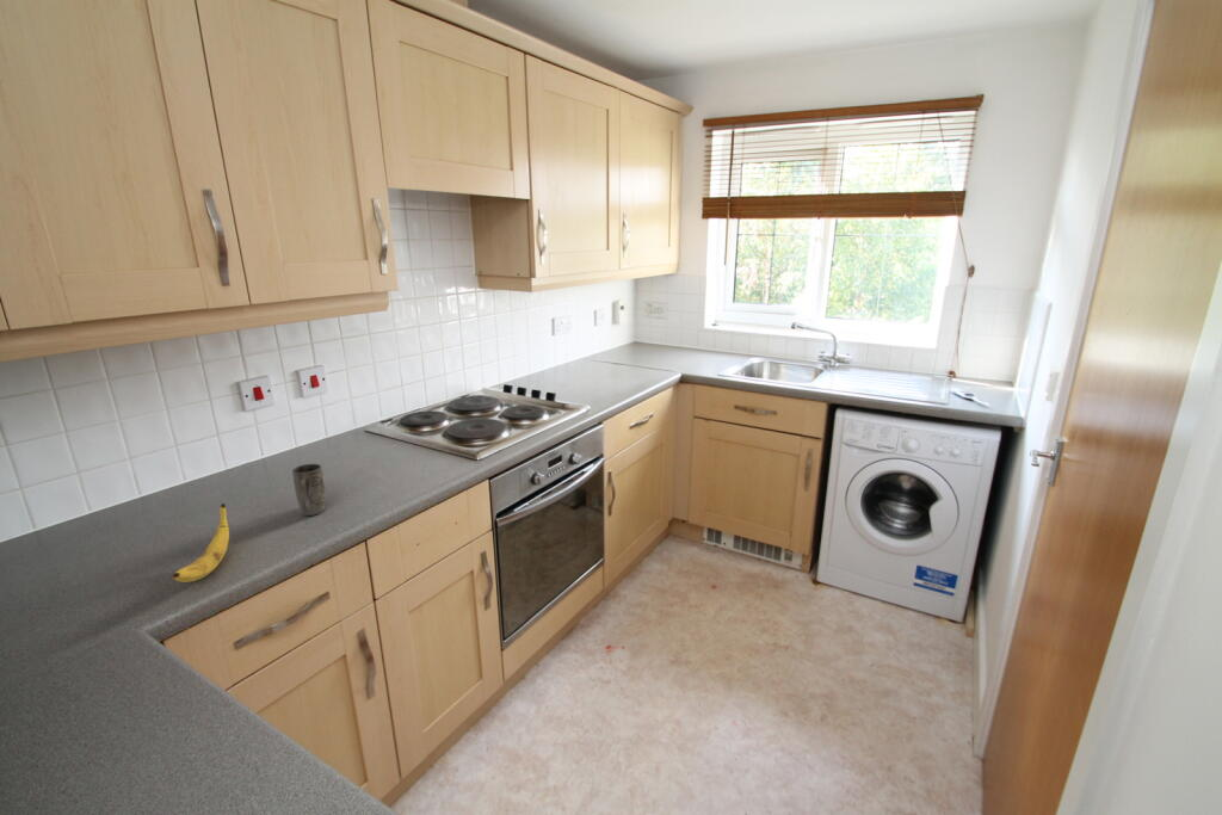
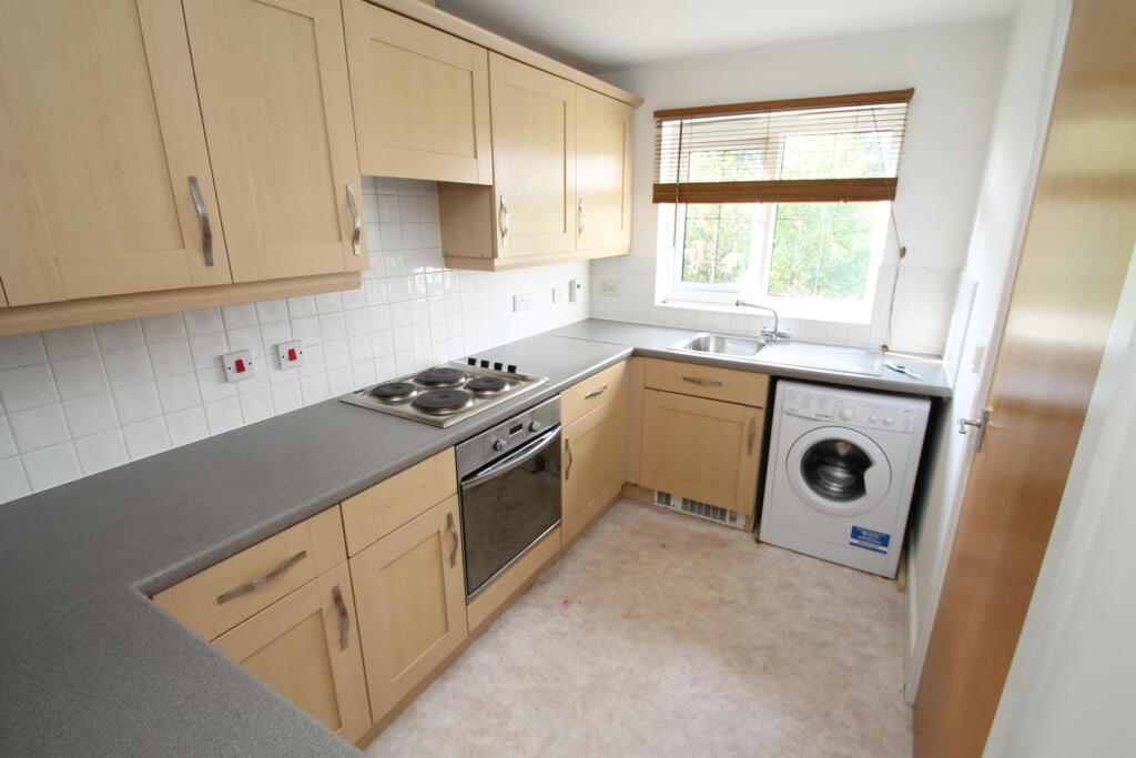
- banana (205, 550)
- mug (311, 487)
